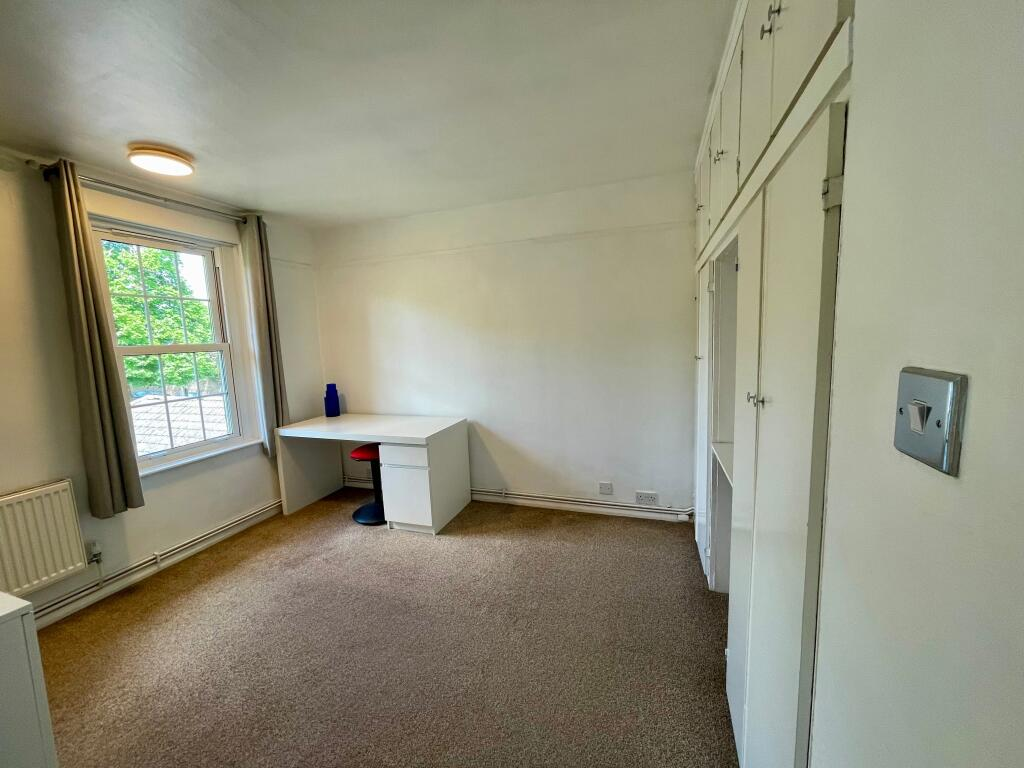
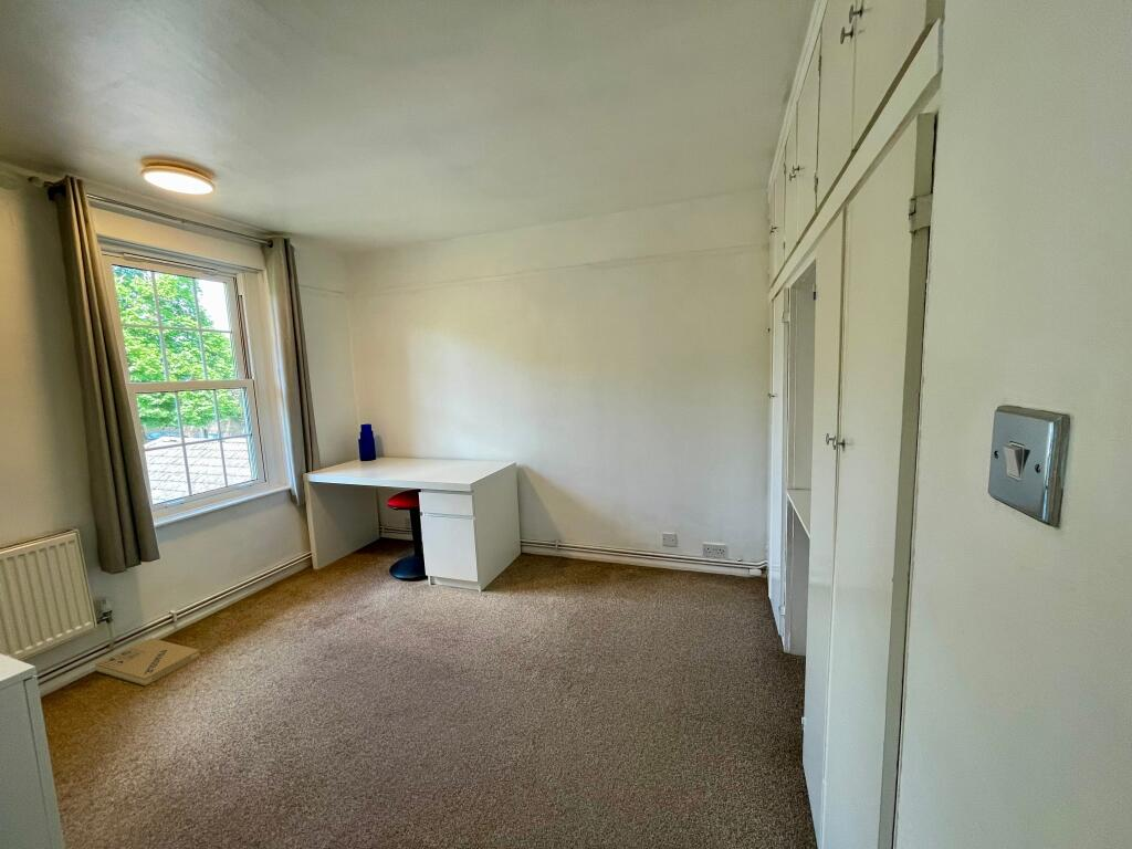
+ cardboard box (148, 660)
